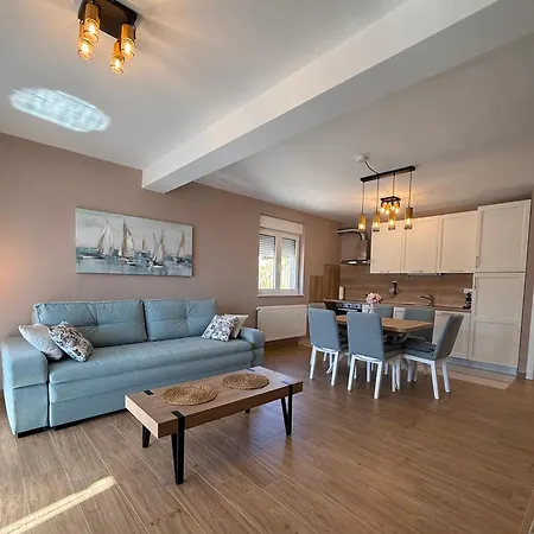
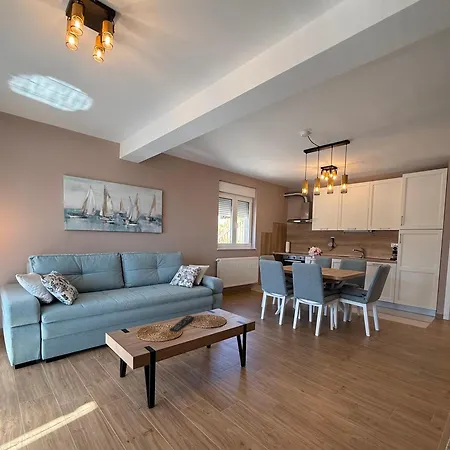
+ remote control (182, 323)
